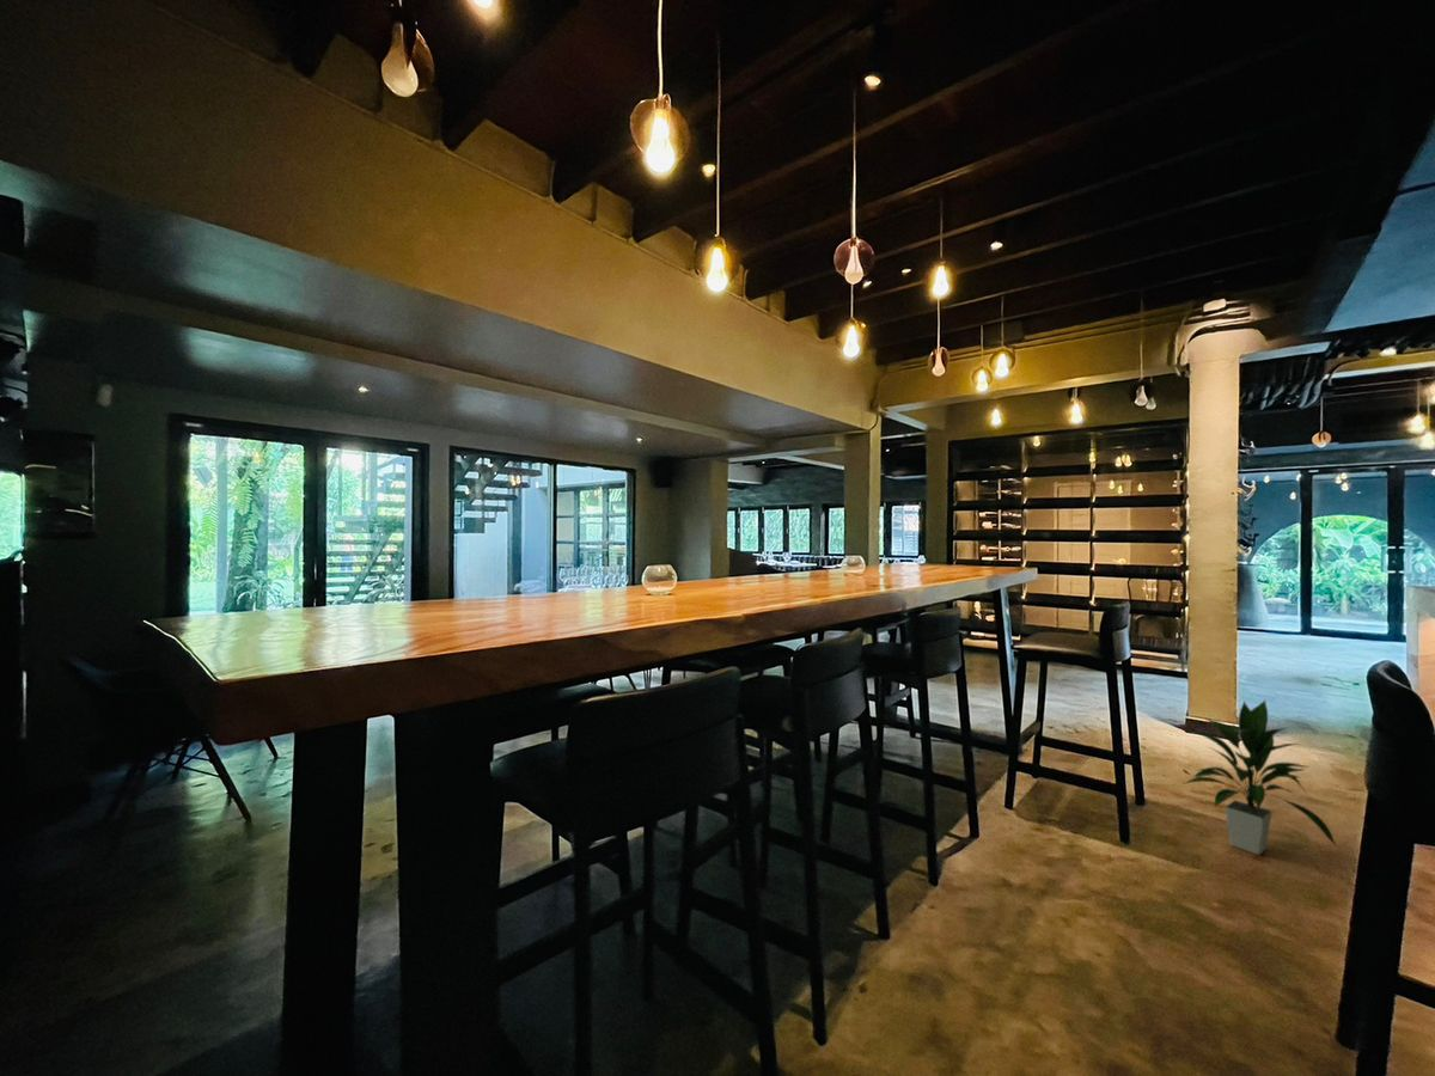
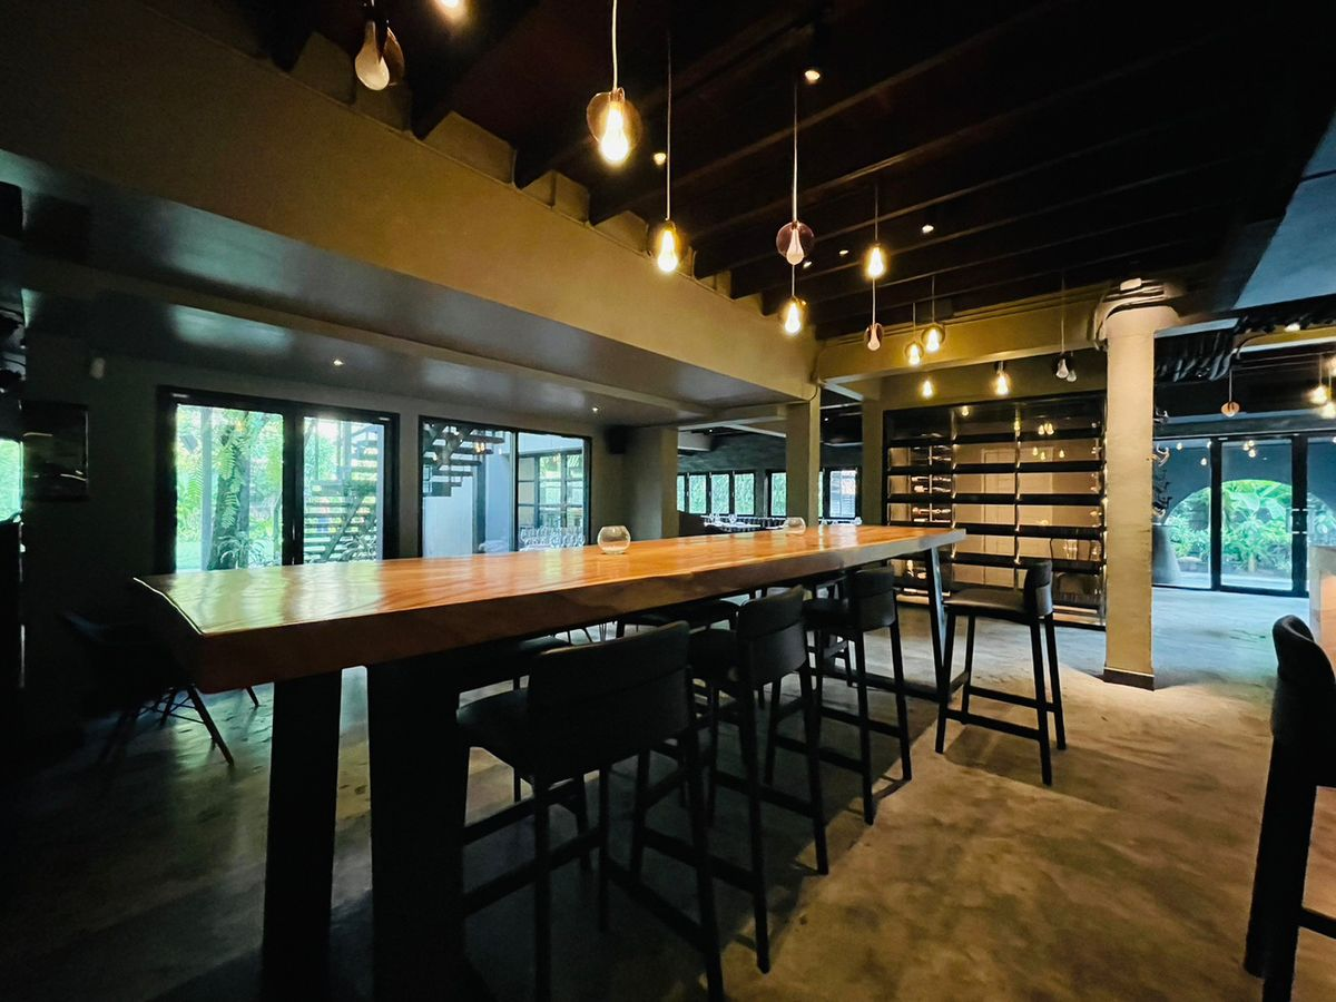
- indoor plant (1252, 777)
